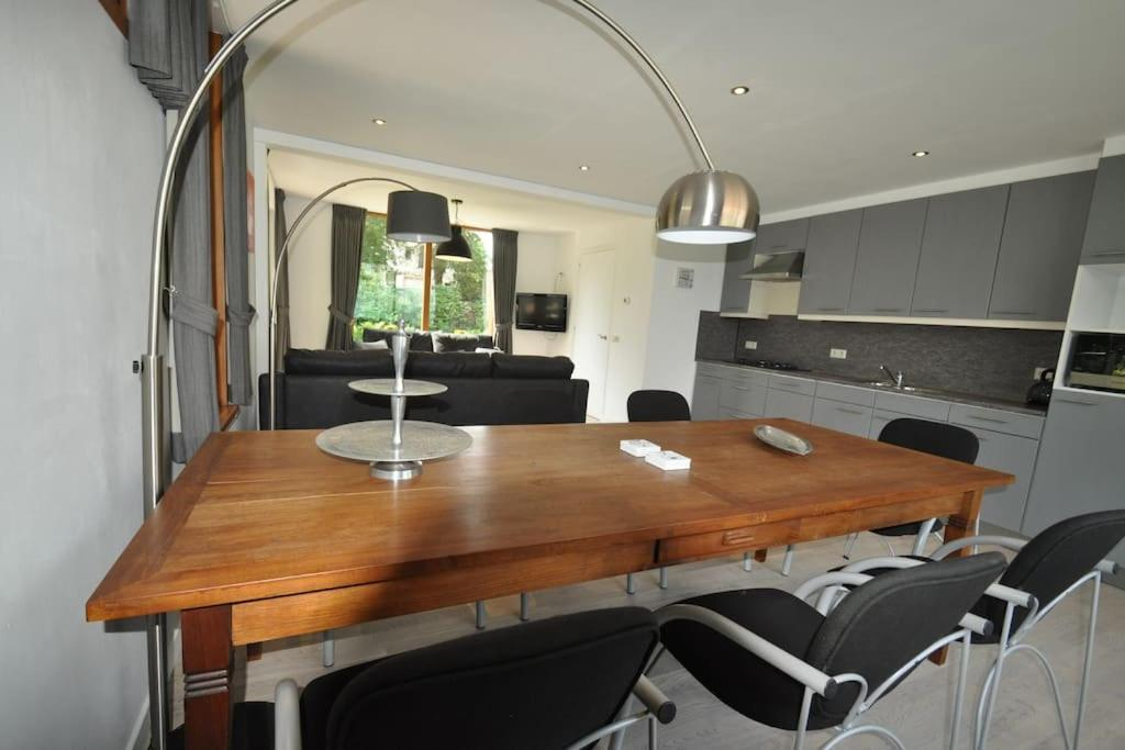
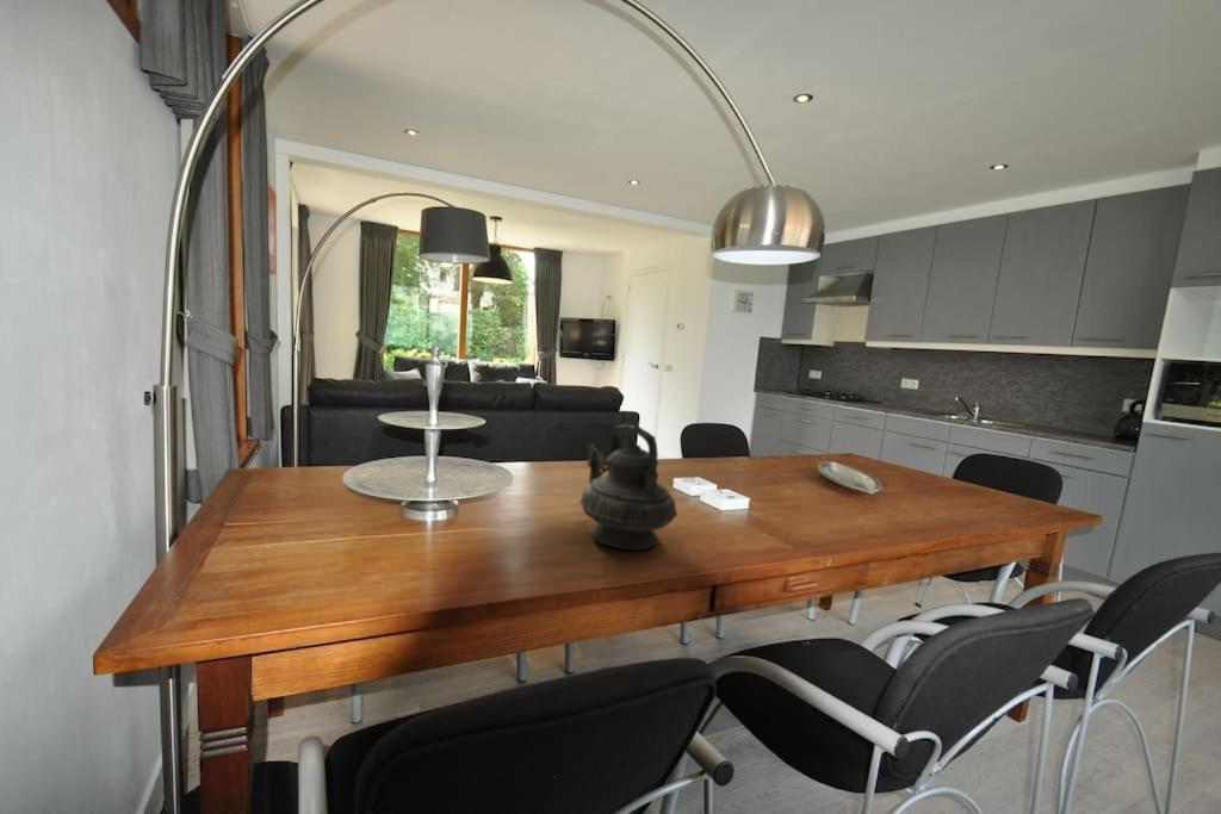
+ teapot (621, 477)
